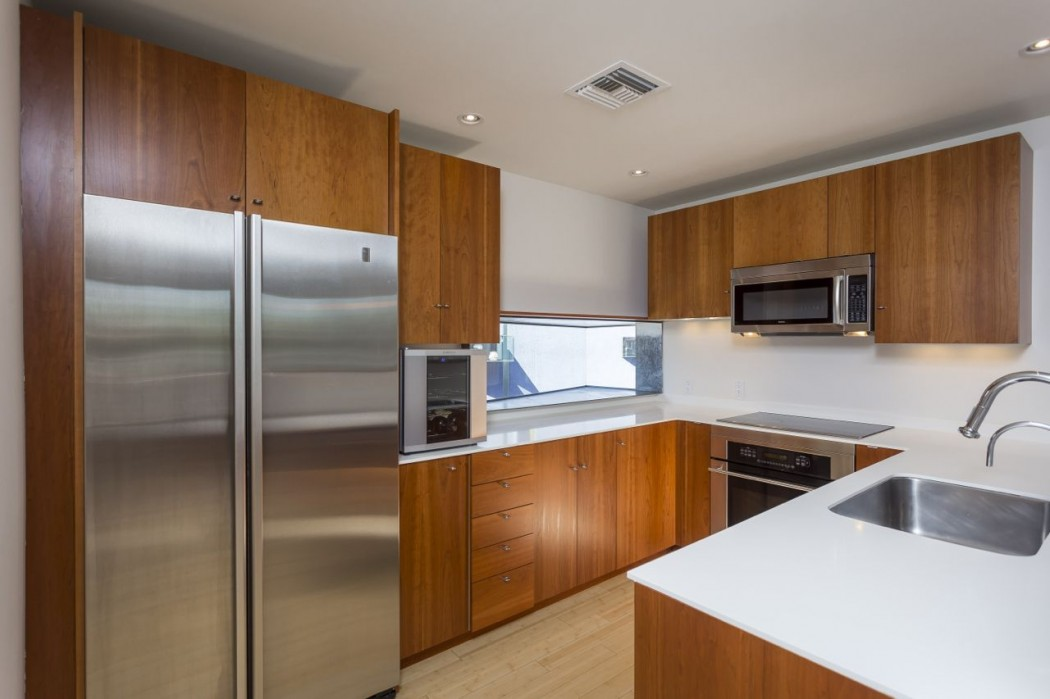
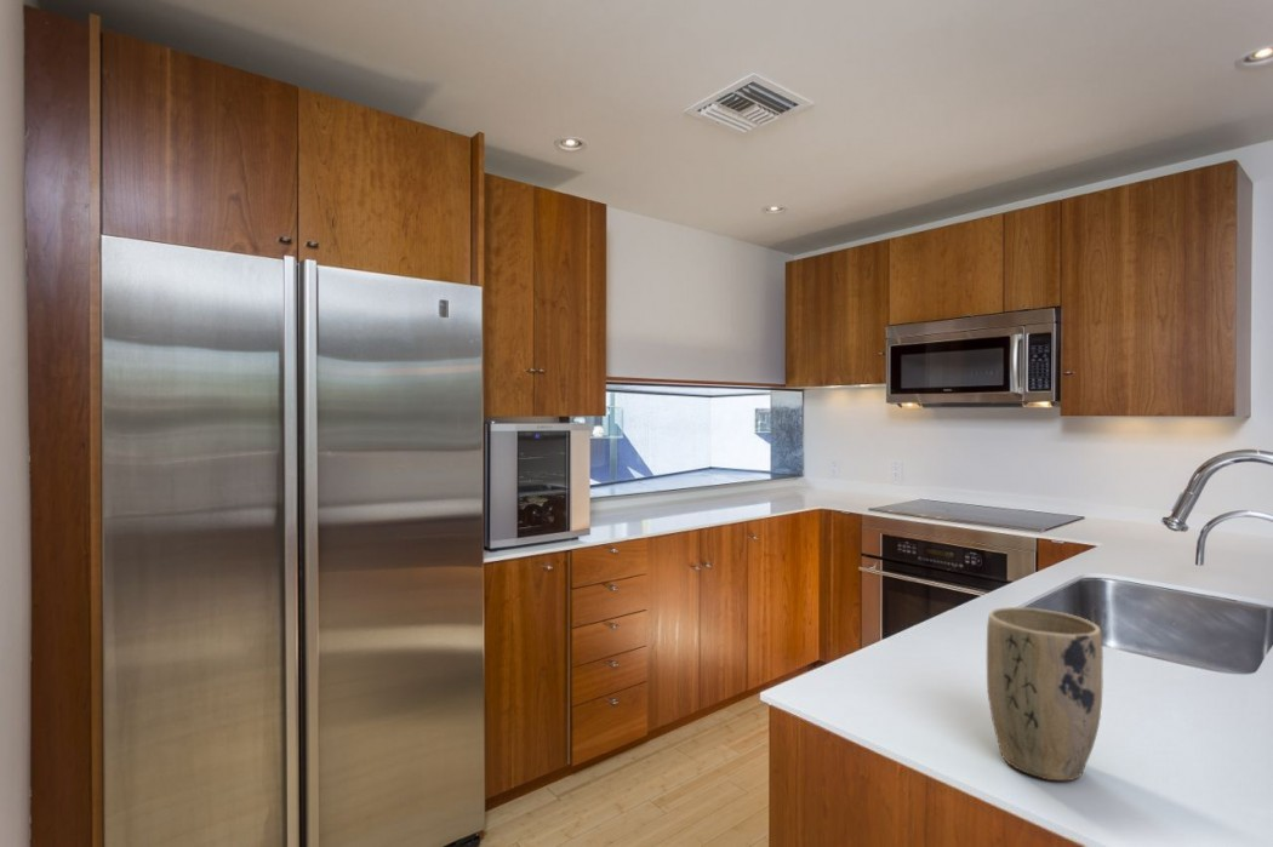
+ plant pot (1041, 691)
